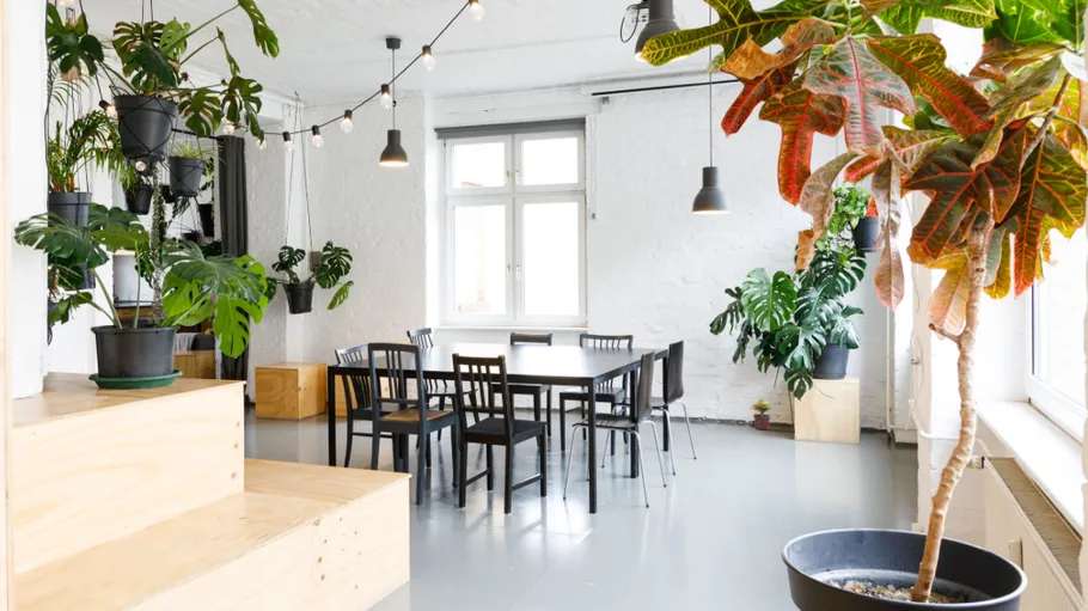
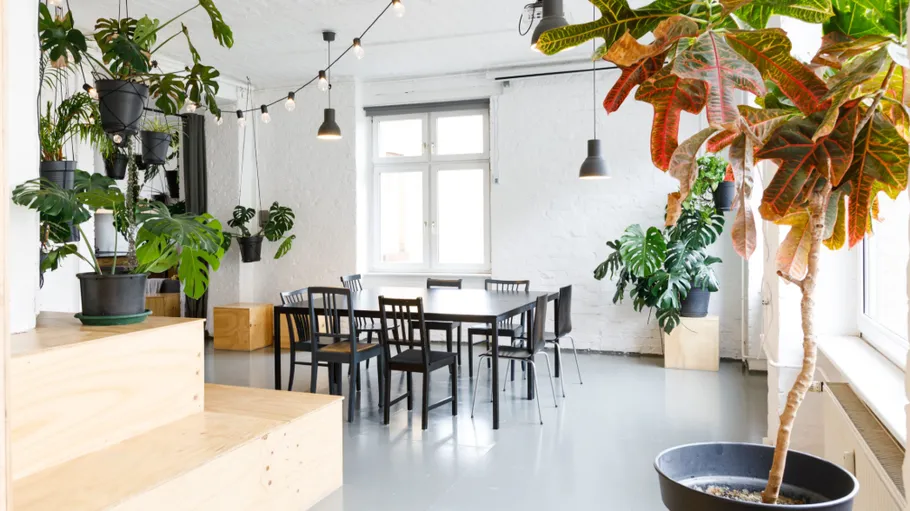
- potted plant (760, 413)
